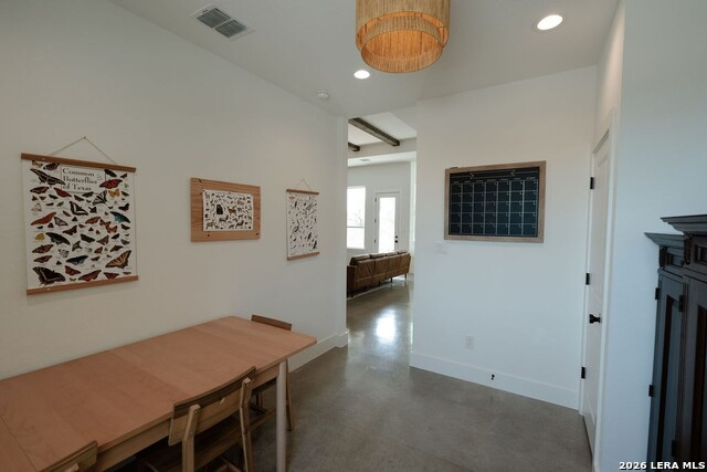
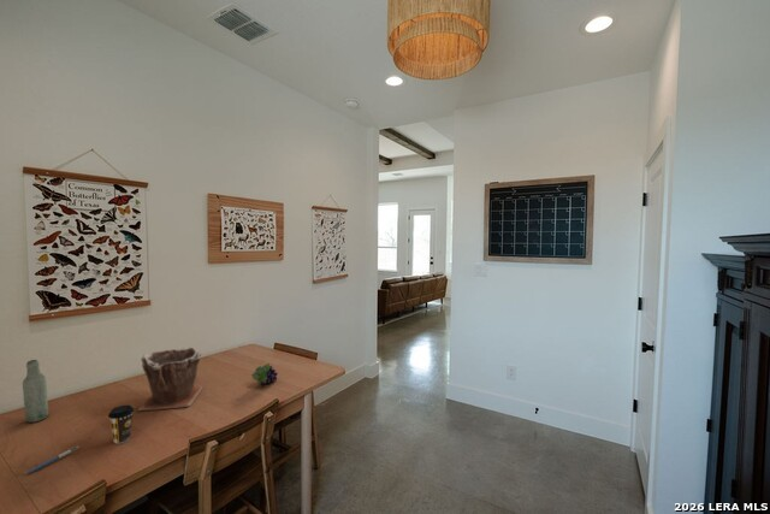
+ bottle (35, 389)
+ coffee cup (122, 424)
+ fruit (265, 373)
+ plant pot (172, 376)
+ pen (53, 459)
